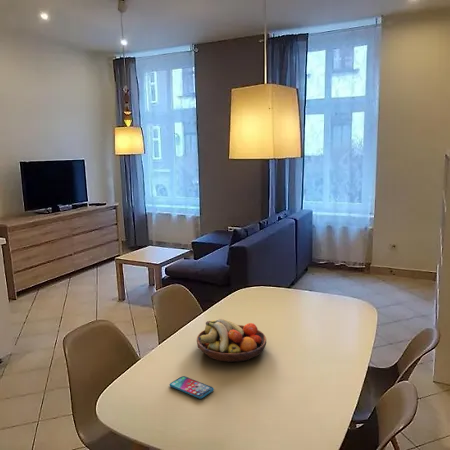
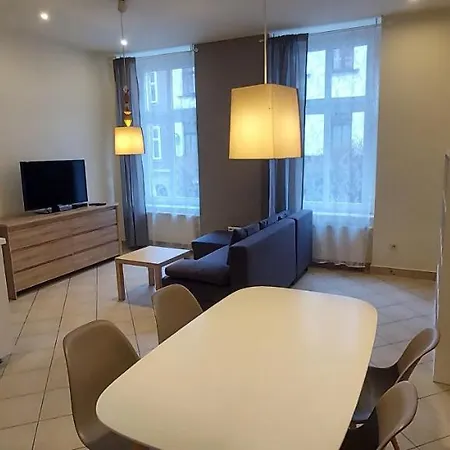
- fruit bowl (231, 335)
- smartphone (191, 387)
